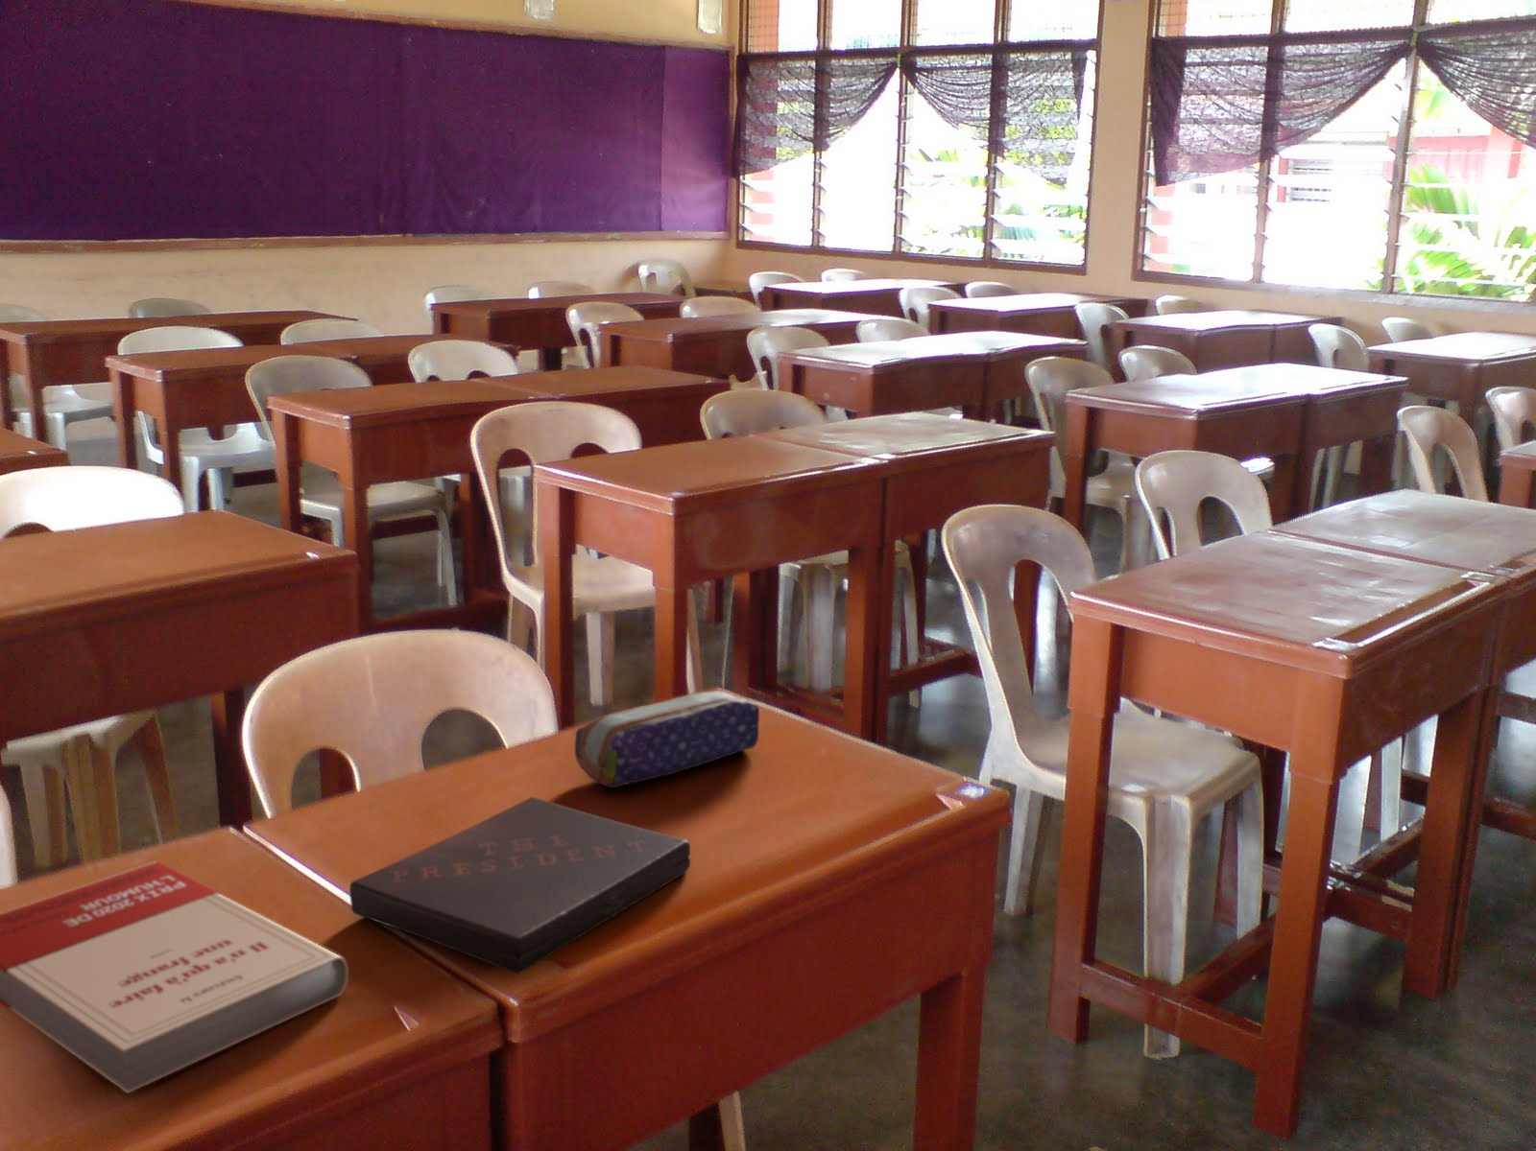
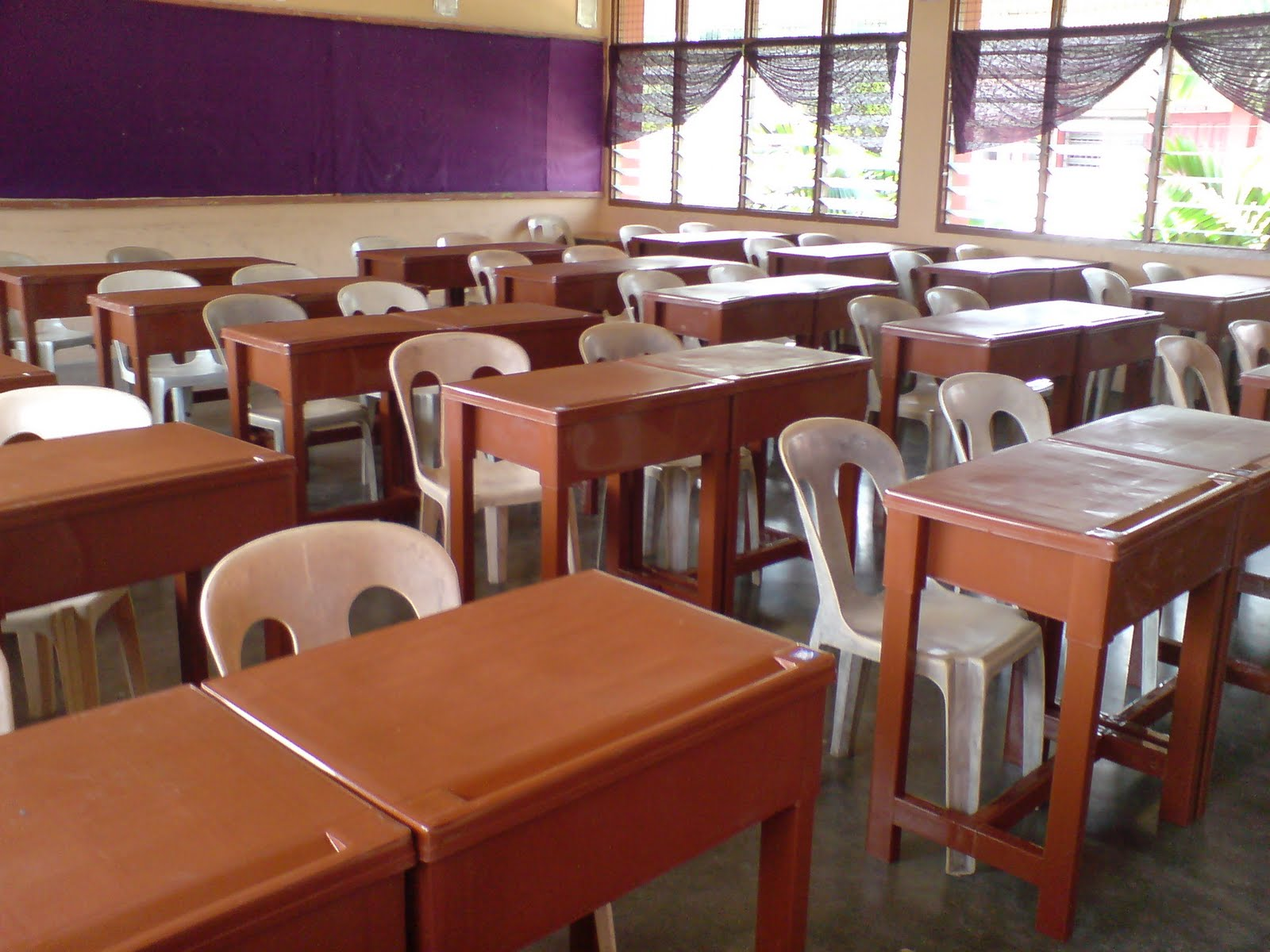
- book (524, 875)
- book (146, 961)
- pencil case (668, 734)
